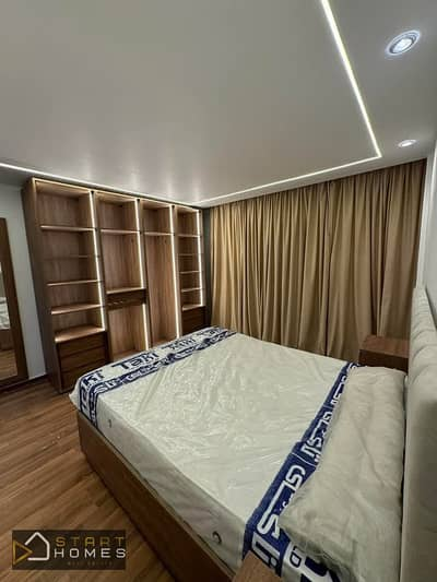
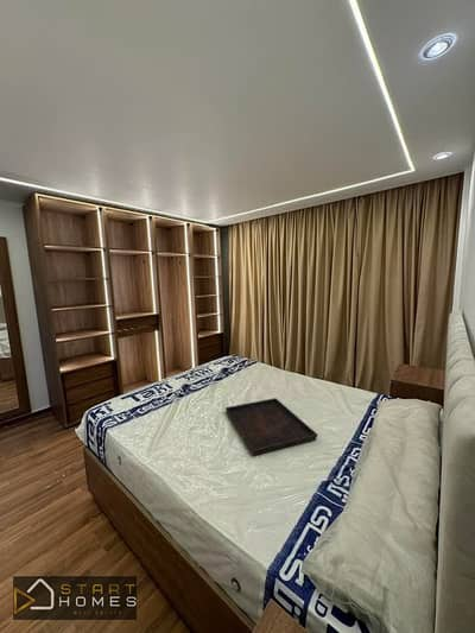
+ serving tray (266, 422)
